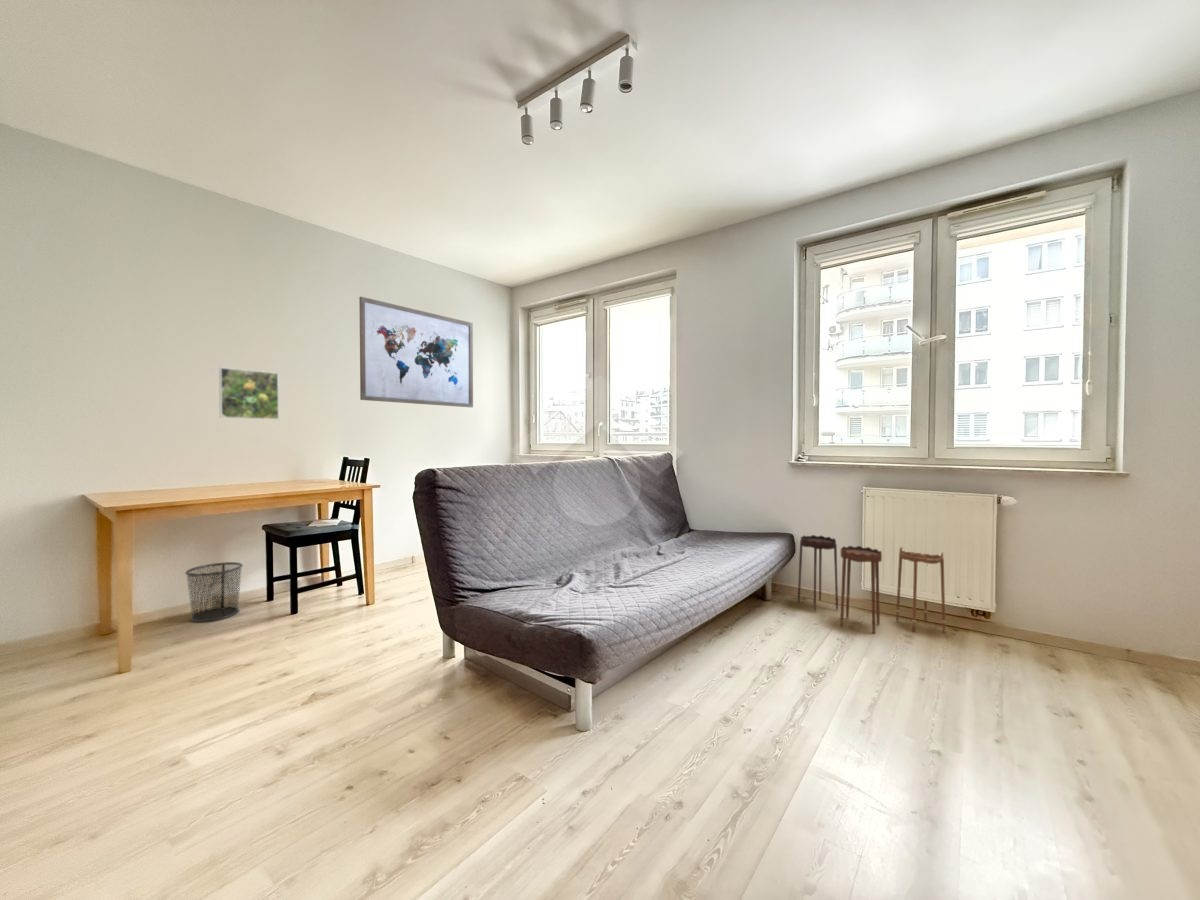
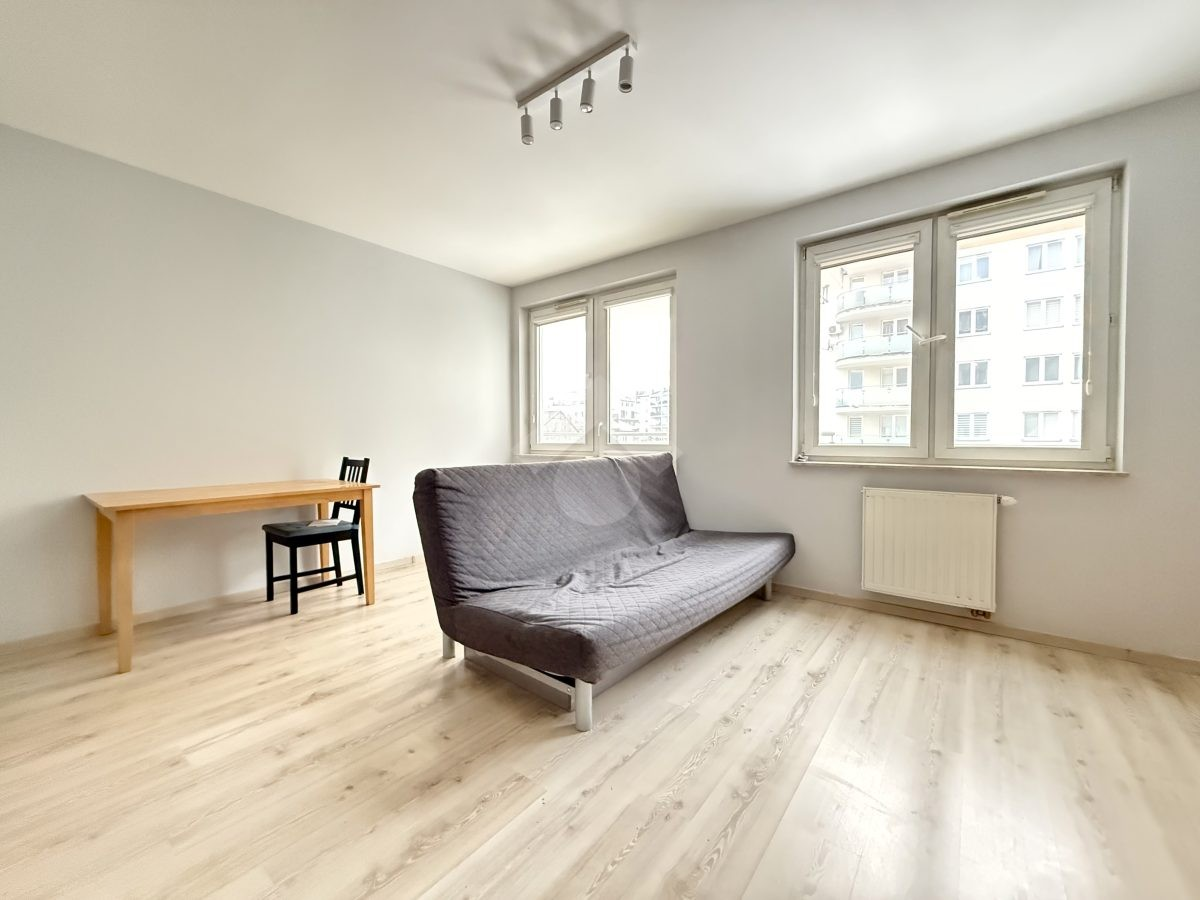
- side table (871, 583)
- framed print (250, 394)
- waste bin (214, 591)
- wall art (422, 357)
